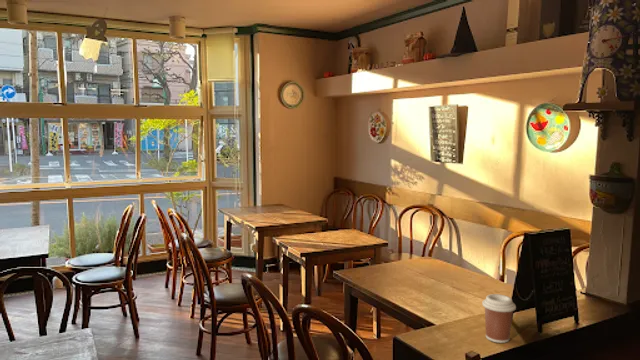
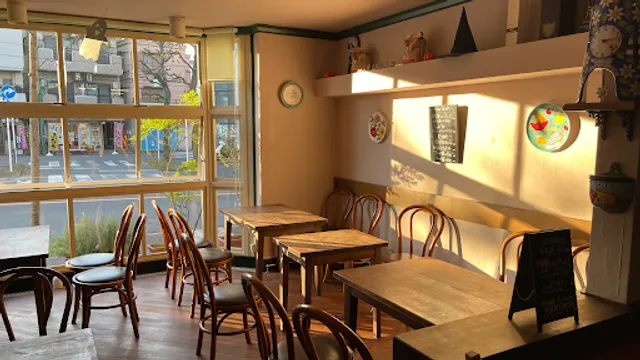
- coffee cup (498, 318)
